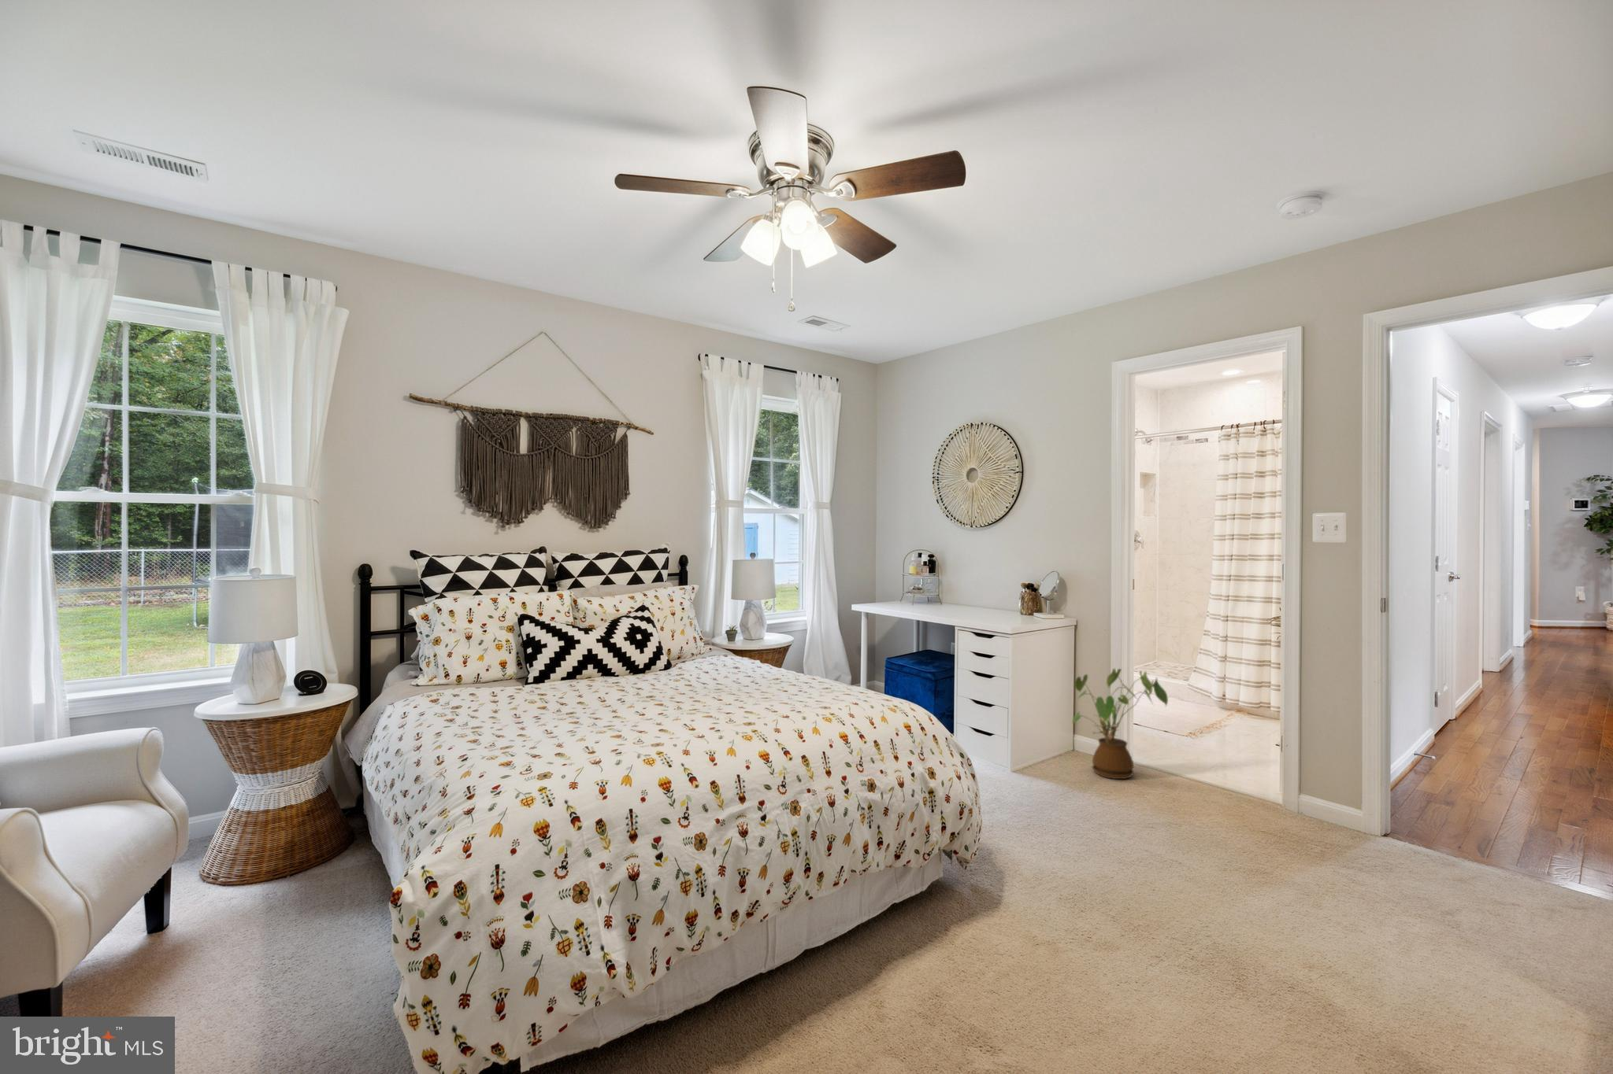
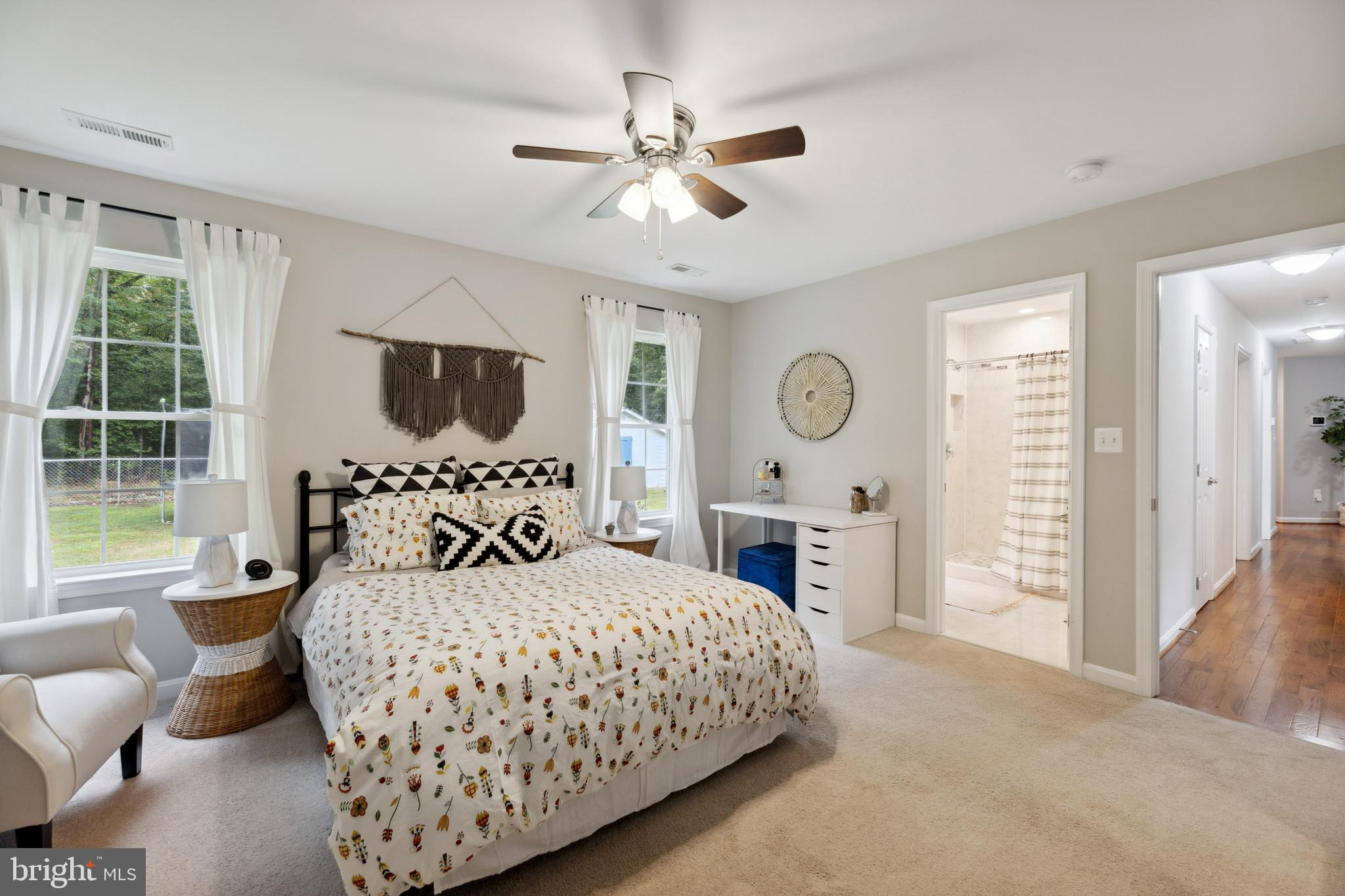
- house plant (1115, 723)
